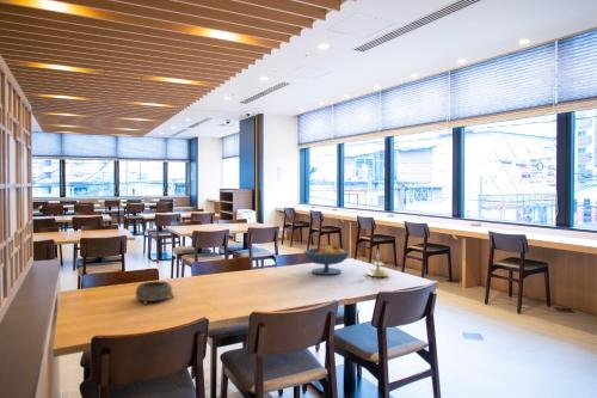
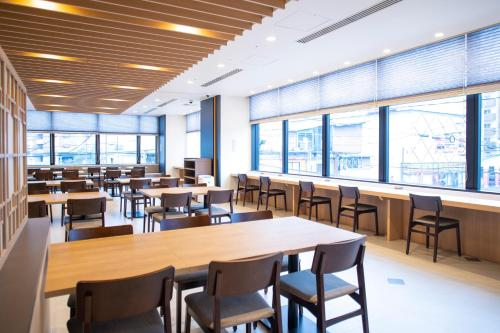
- candle holder (378, 262)
- decorative bowl (153, 290)
- fruit bowl (326, 257)
